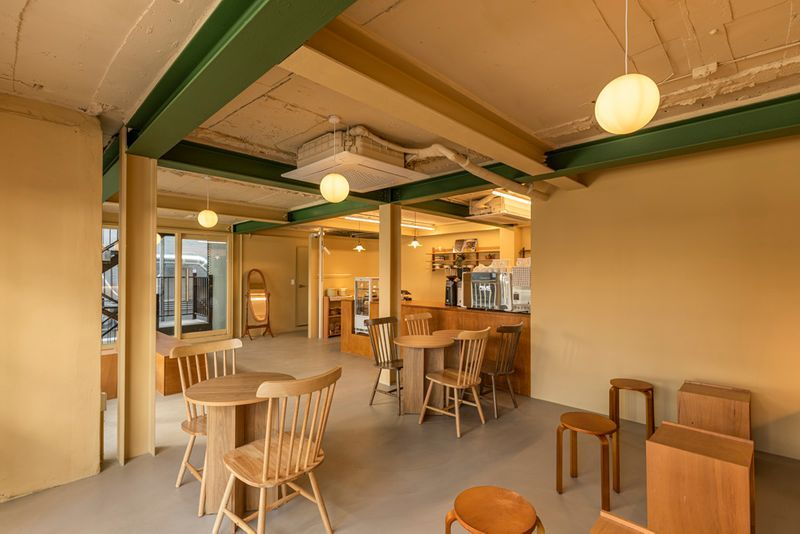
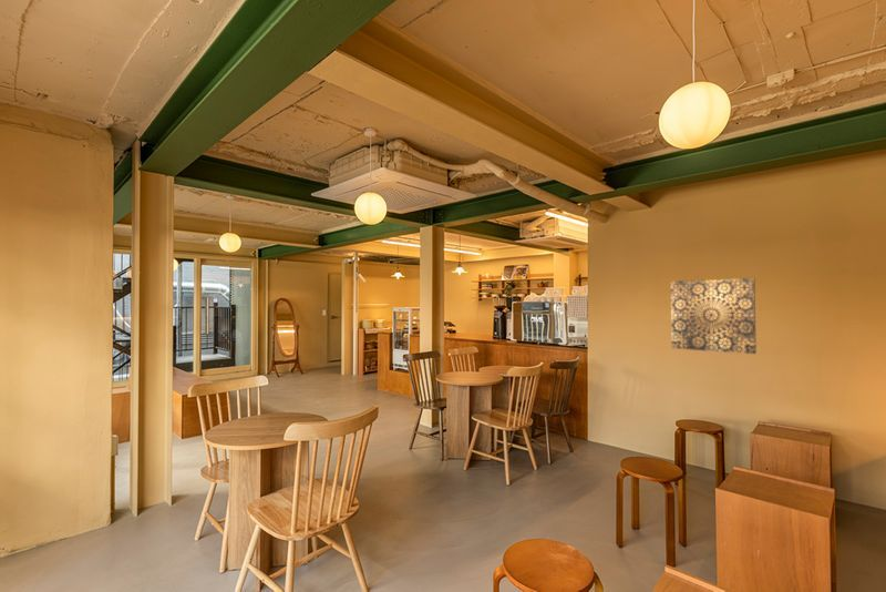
+ wall art (710, 315)
